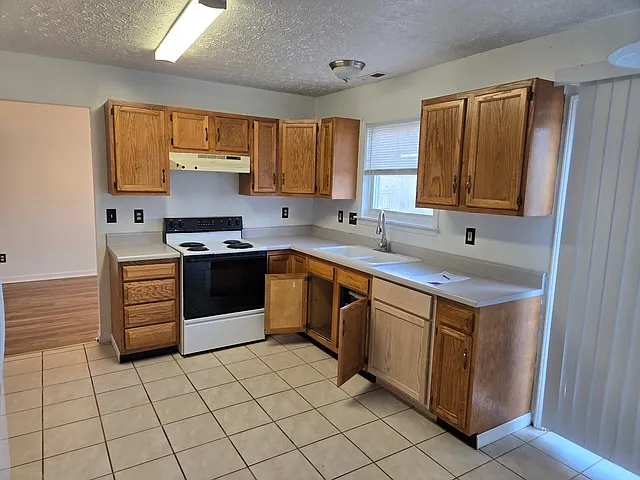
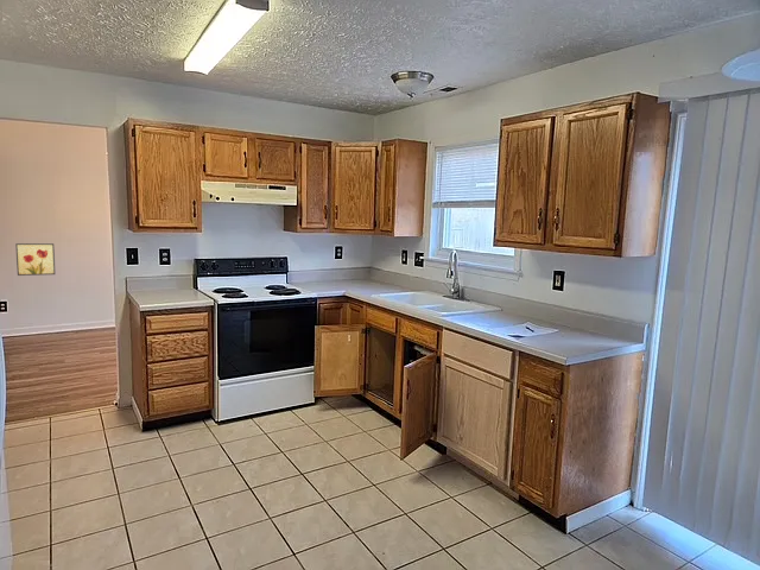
+ wall art (36, 259)
